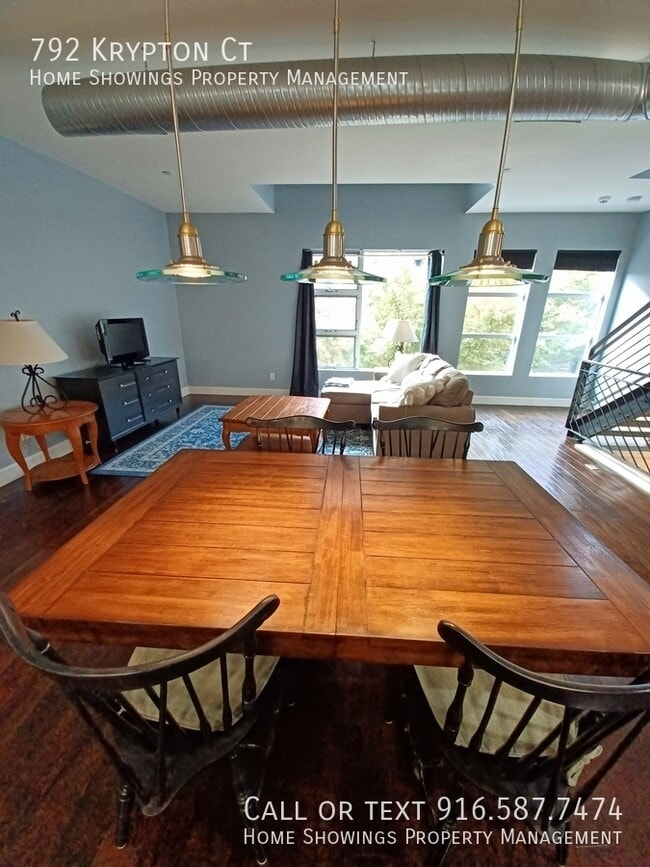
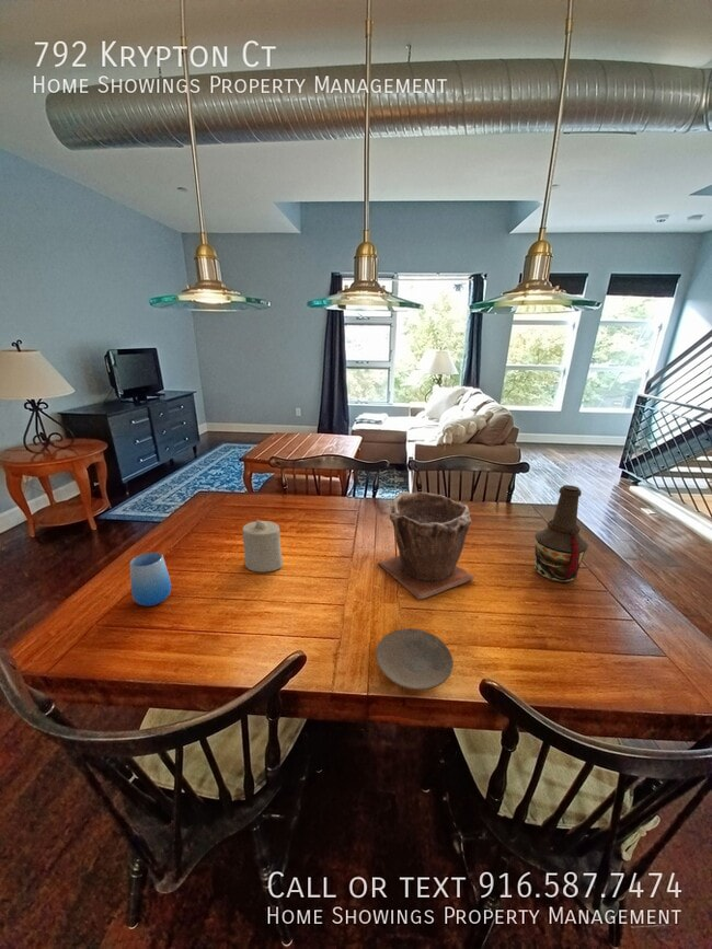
+ cup (150, 579)
+ candle (263, 542)
+ plant pot (426, 537)
+ plate (413, 660)
+ bottle (563, 532)
